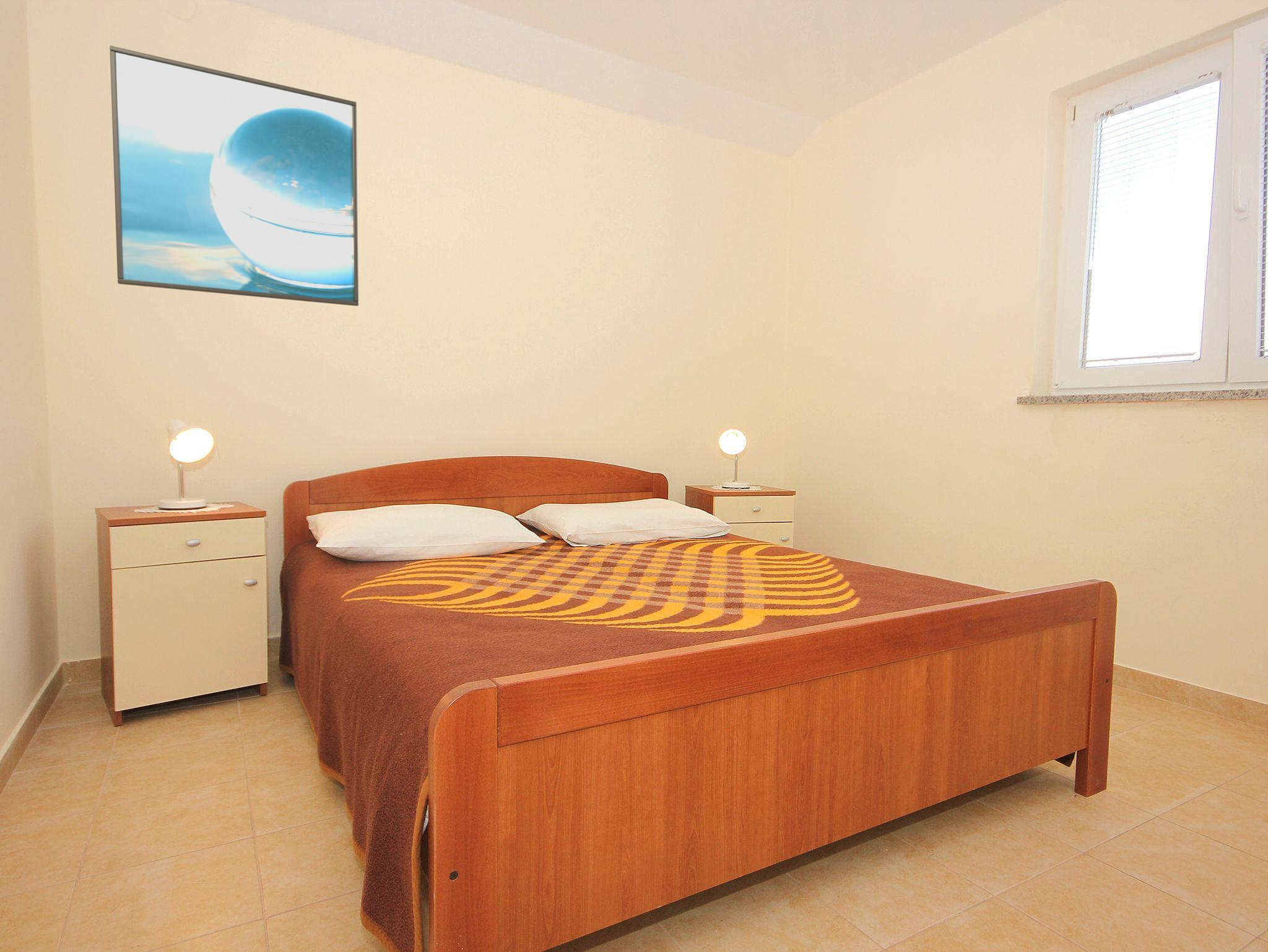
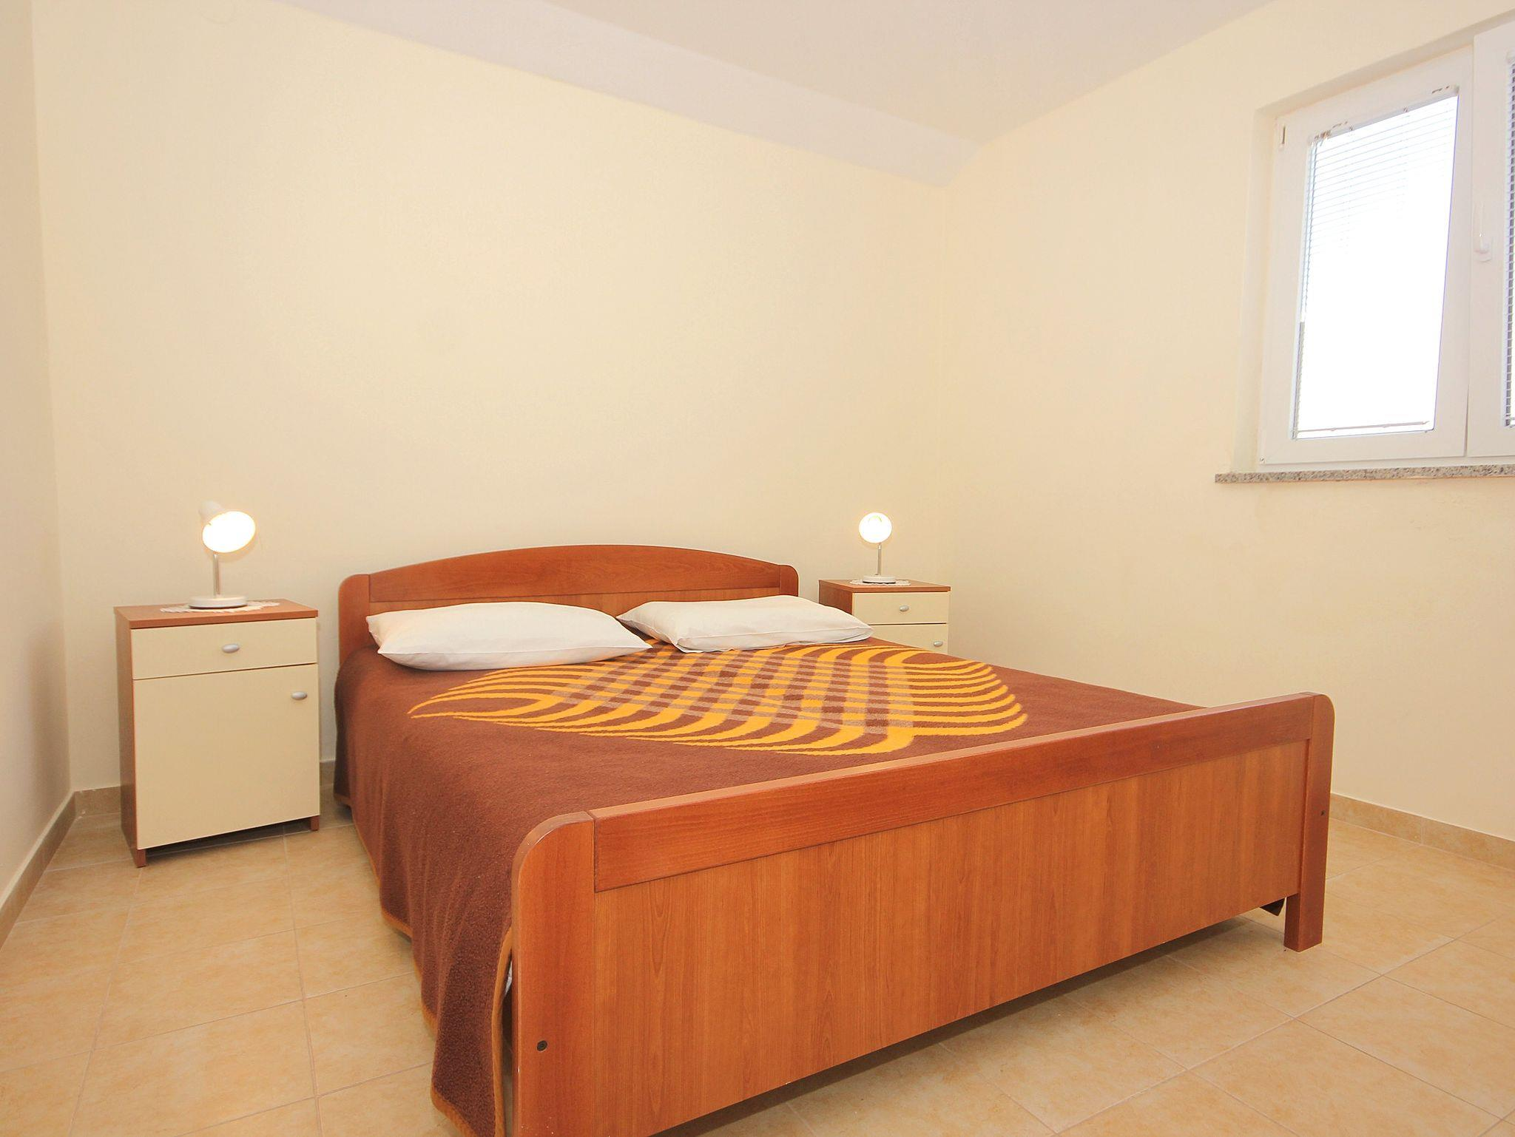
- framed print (245, 187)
